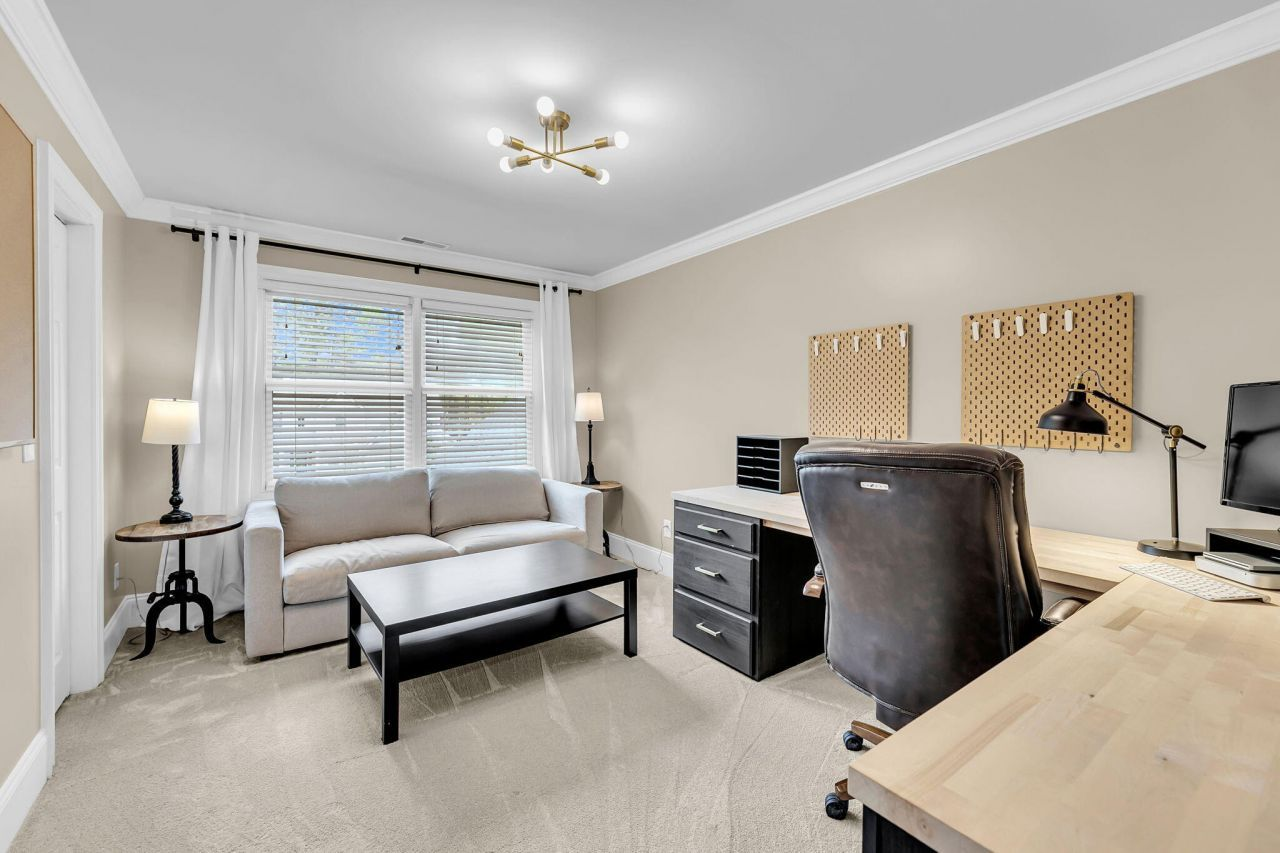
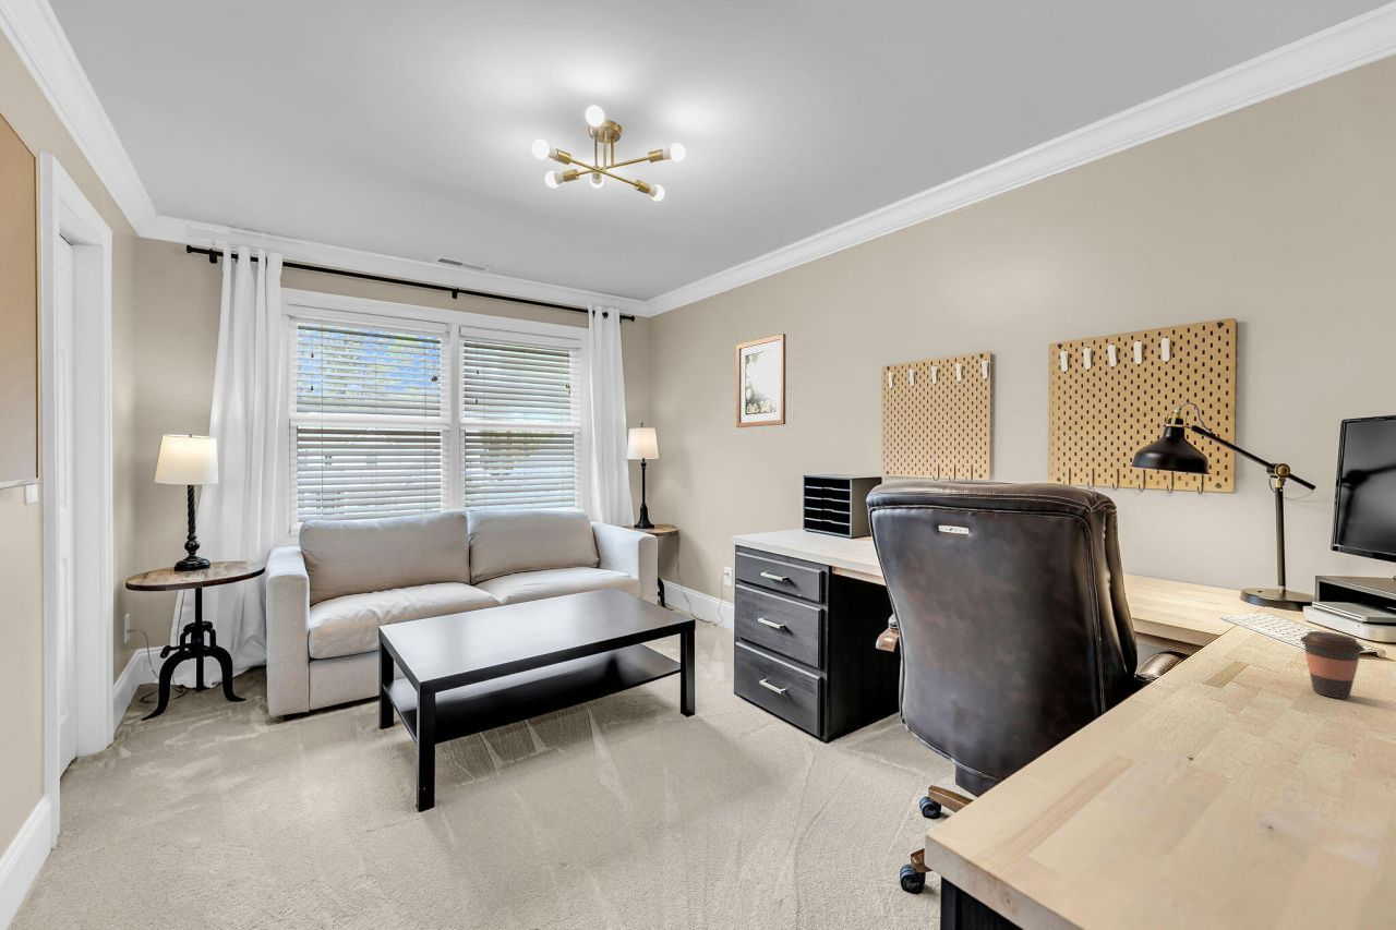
+ coffee cup (1331, 664)
+ wall art (759, 383)
